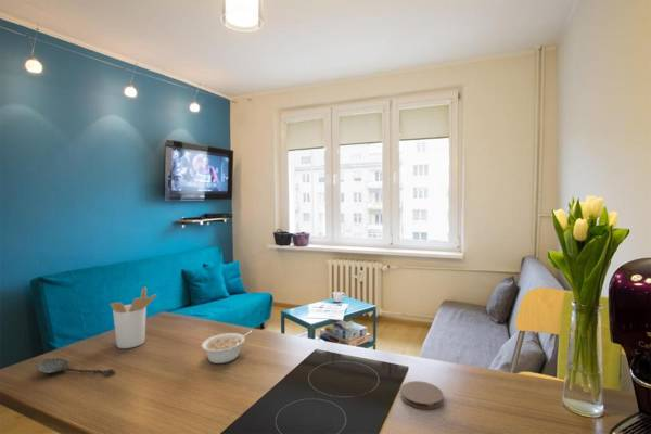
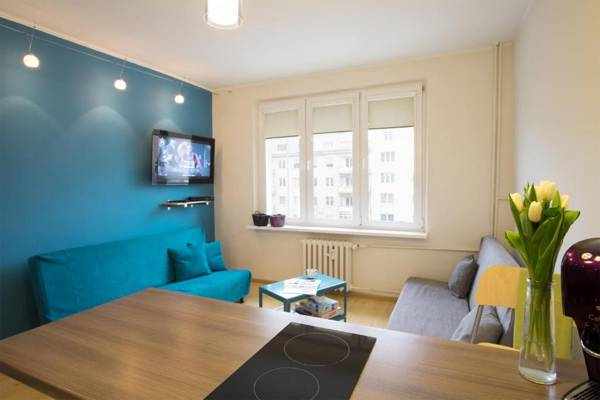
- utensil holder (135, 318)
- legume (225, 346)
- coaster (421, 394)
- spoon (77, 370)
